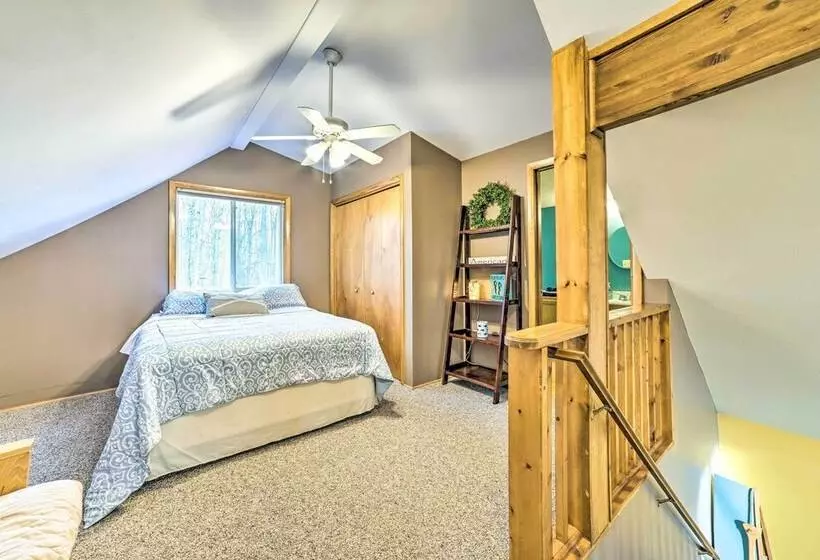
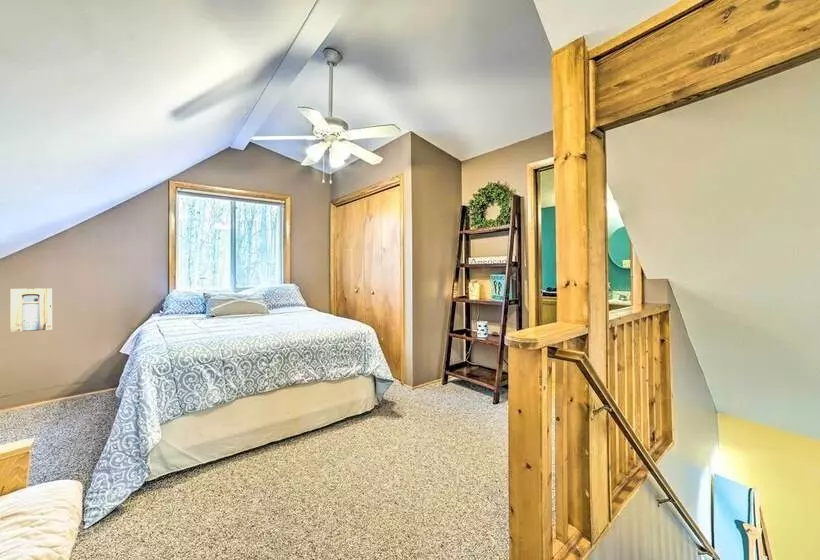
+ wall art (31, 309)
